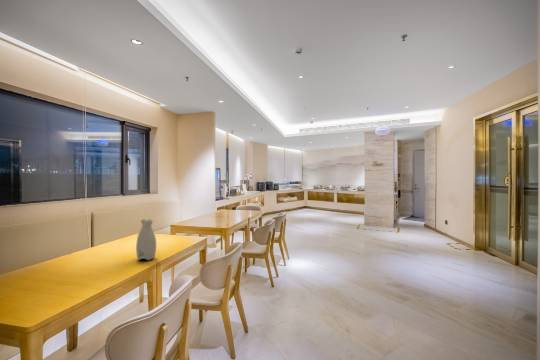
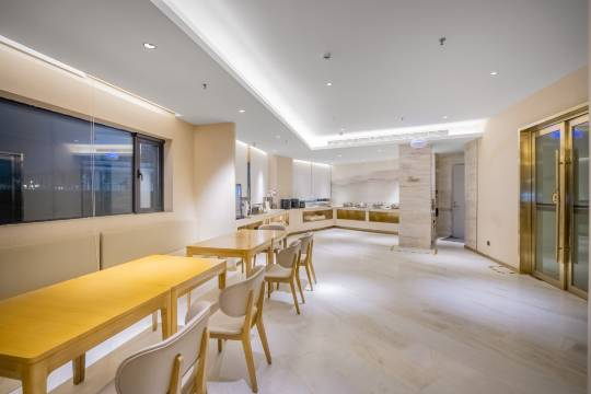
- vase (146, 238)
